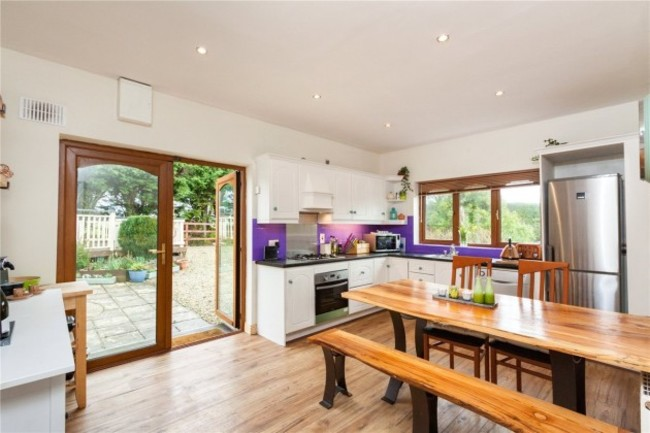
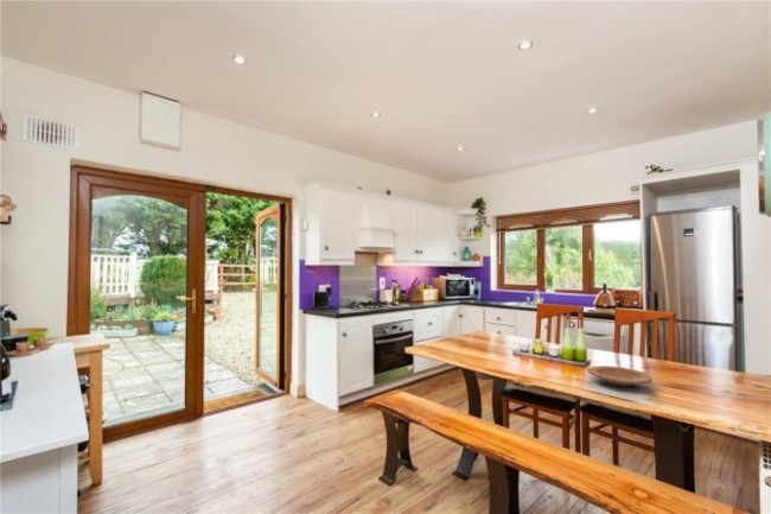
+ plate (618, 376)
